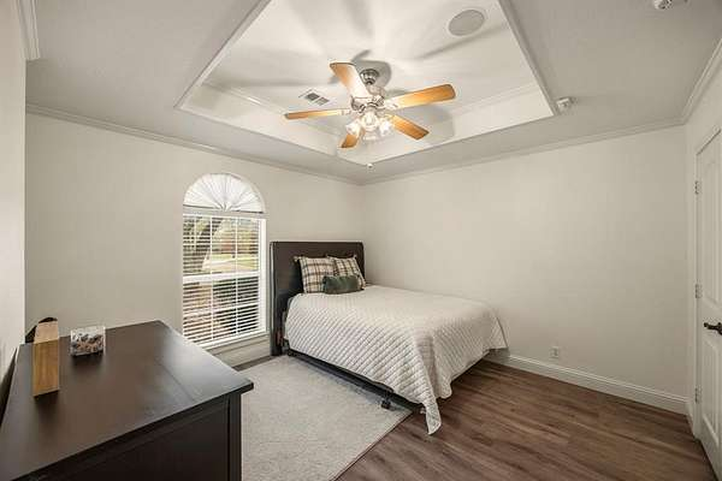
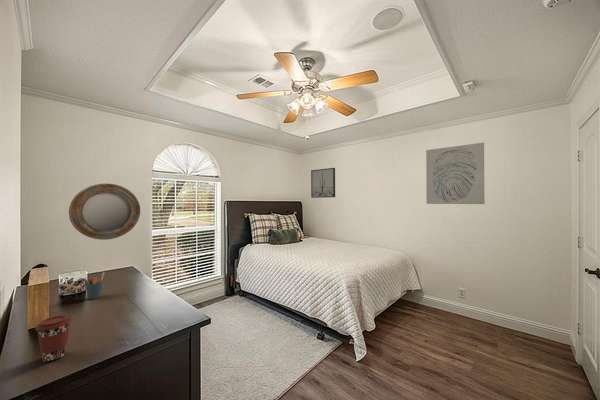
+ pen holder (94, 285)
+ wall art (322, 183)
+ coffee cup (54, 338)
+ home mirror (107, 211)
+ wall art (453, 175)
